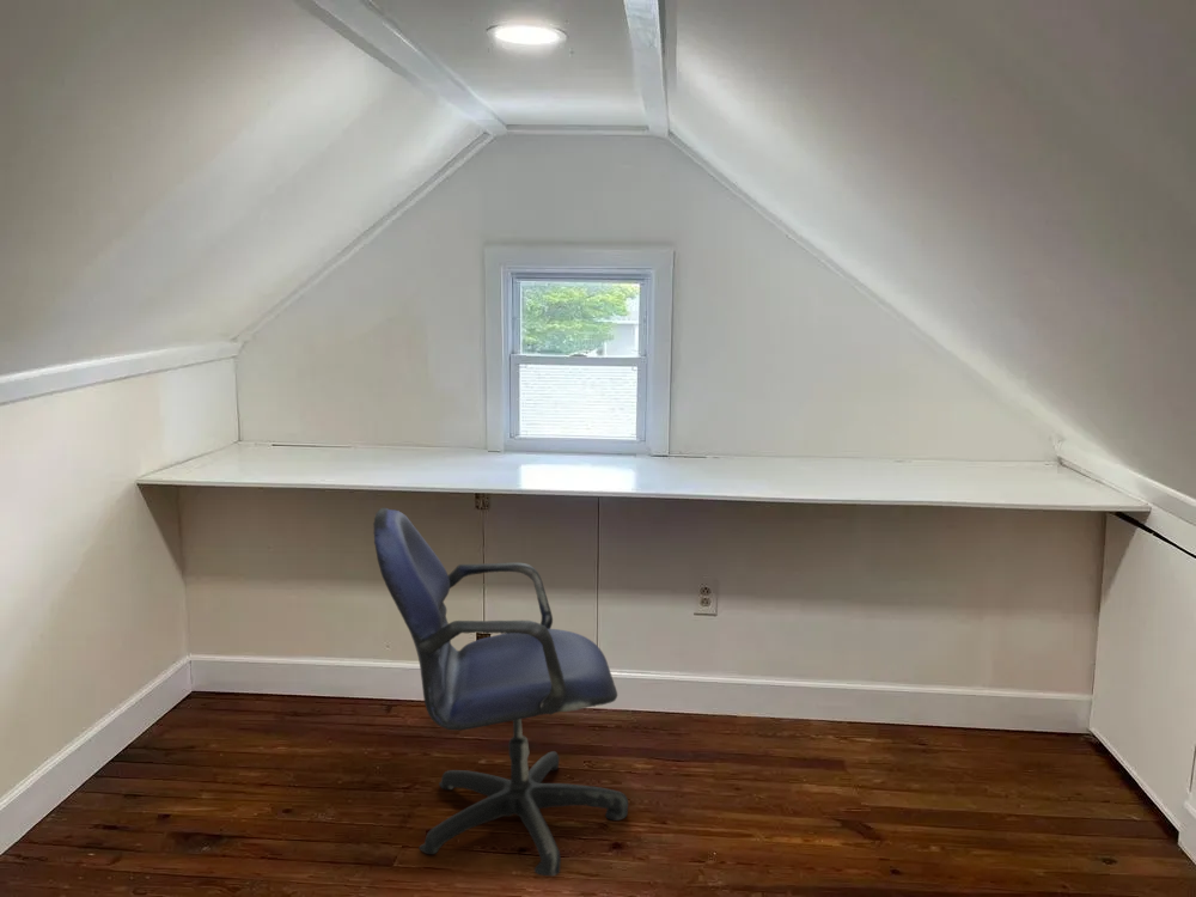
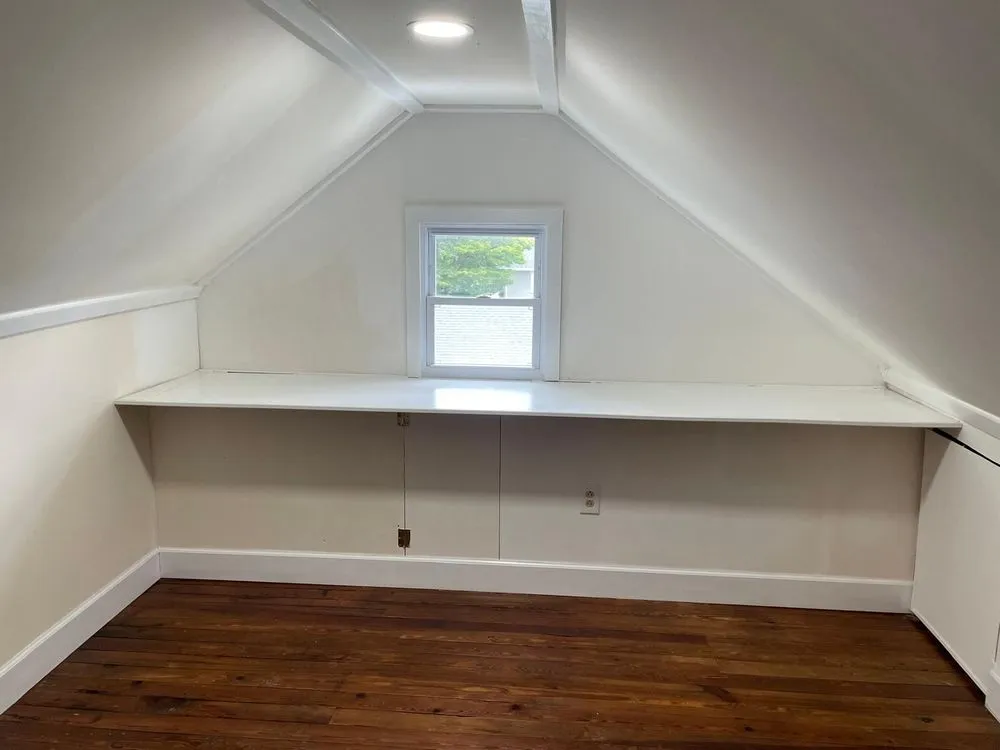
- office chair (506, 665)
